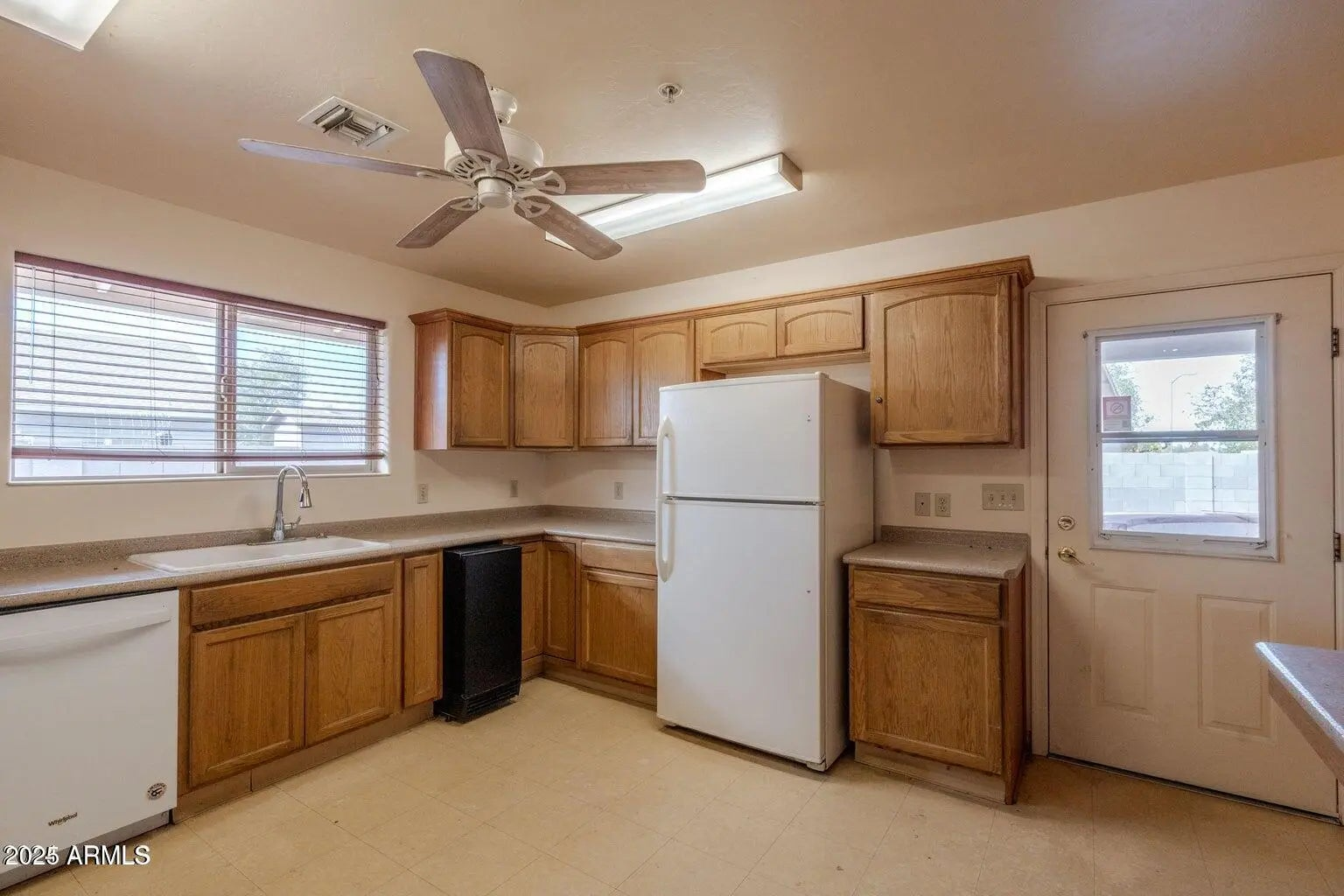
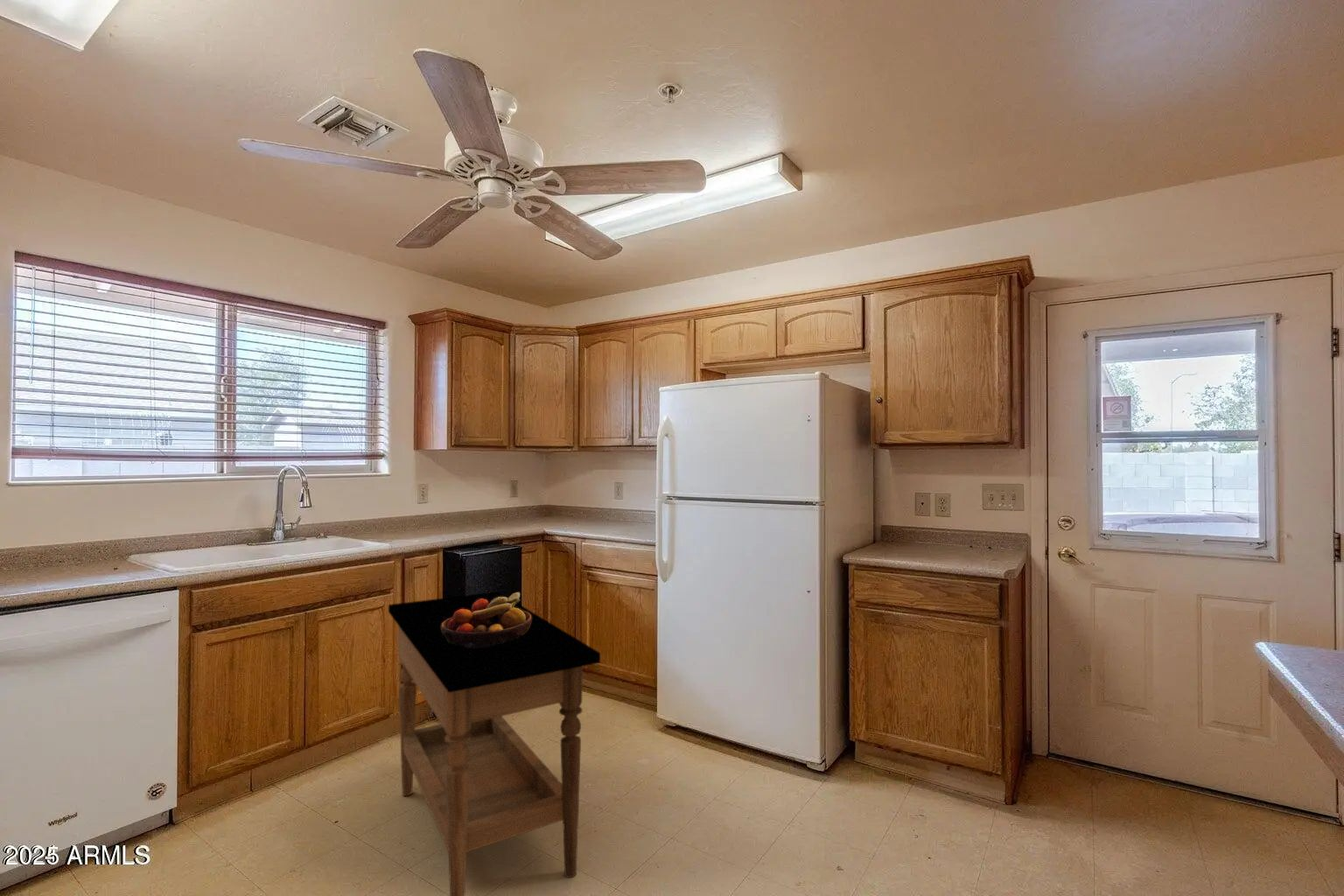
+ side table (479, 727)
+ fruit bowl (487, 615)
